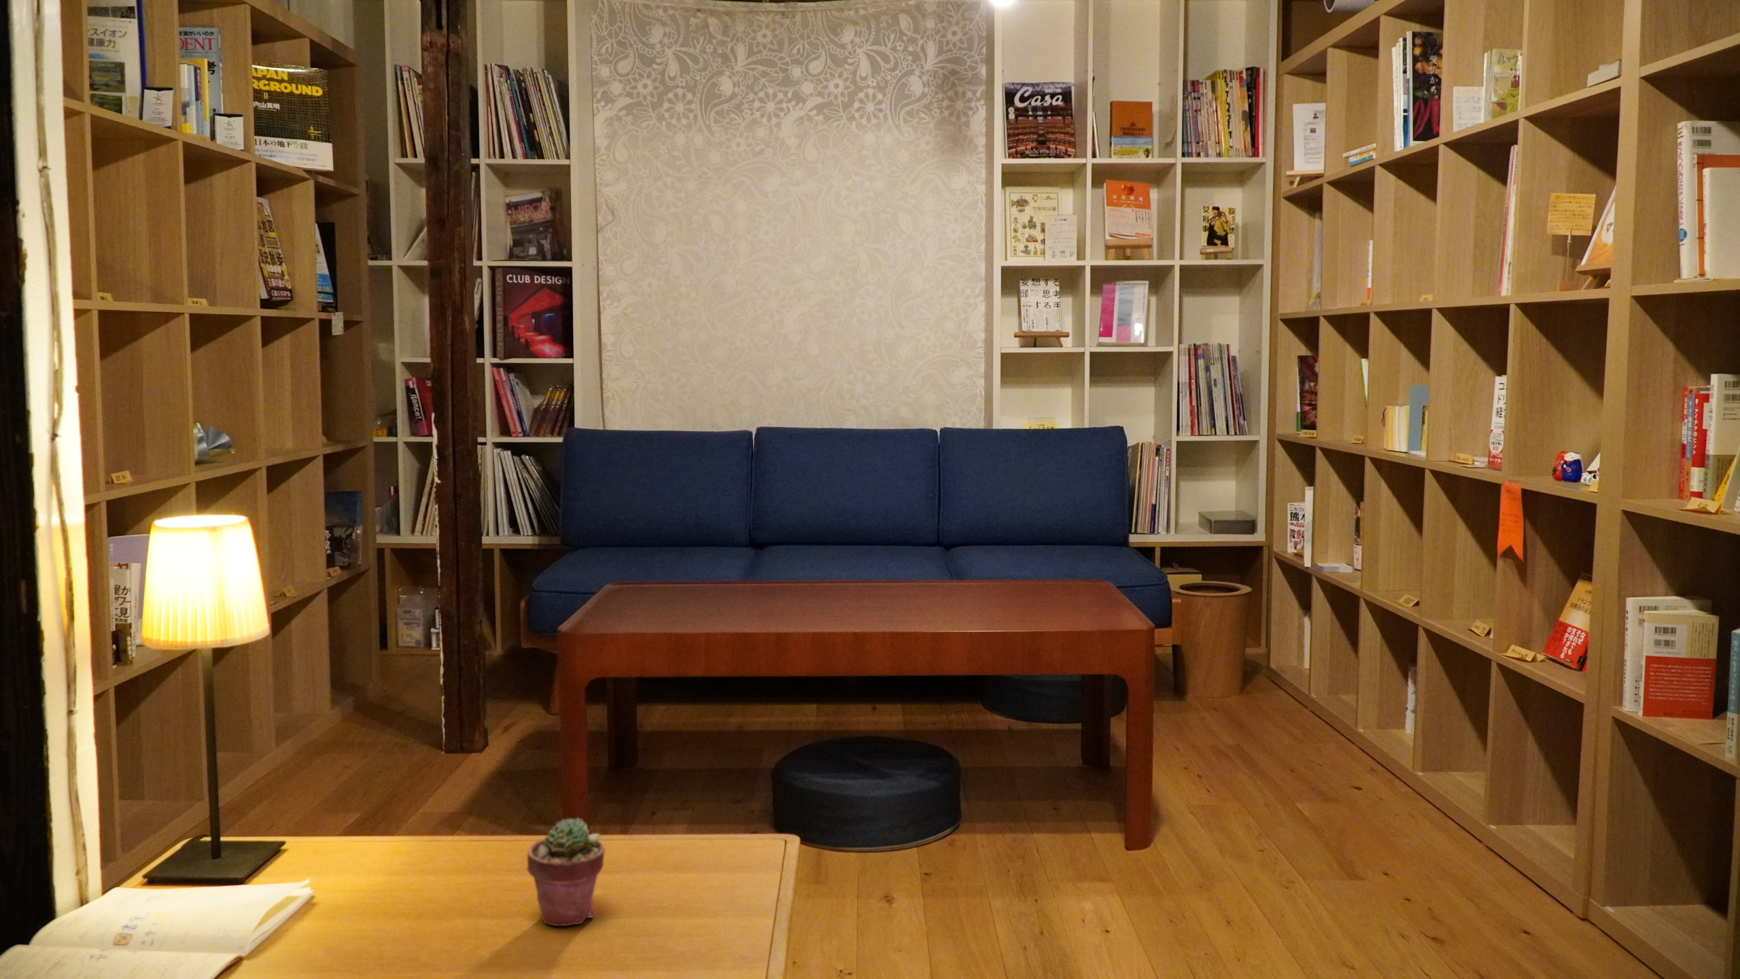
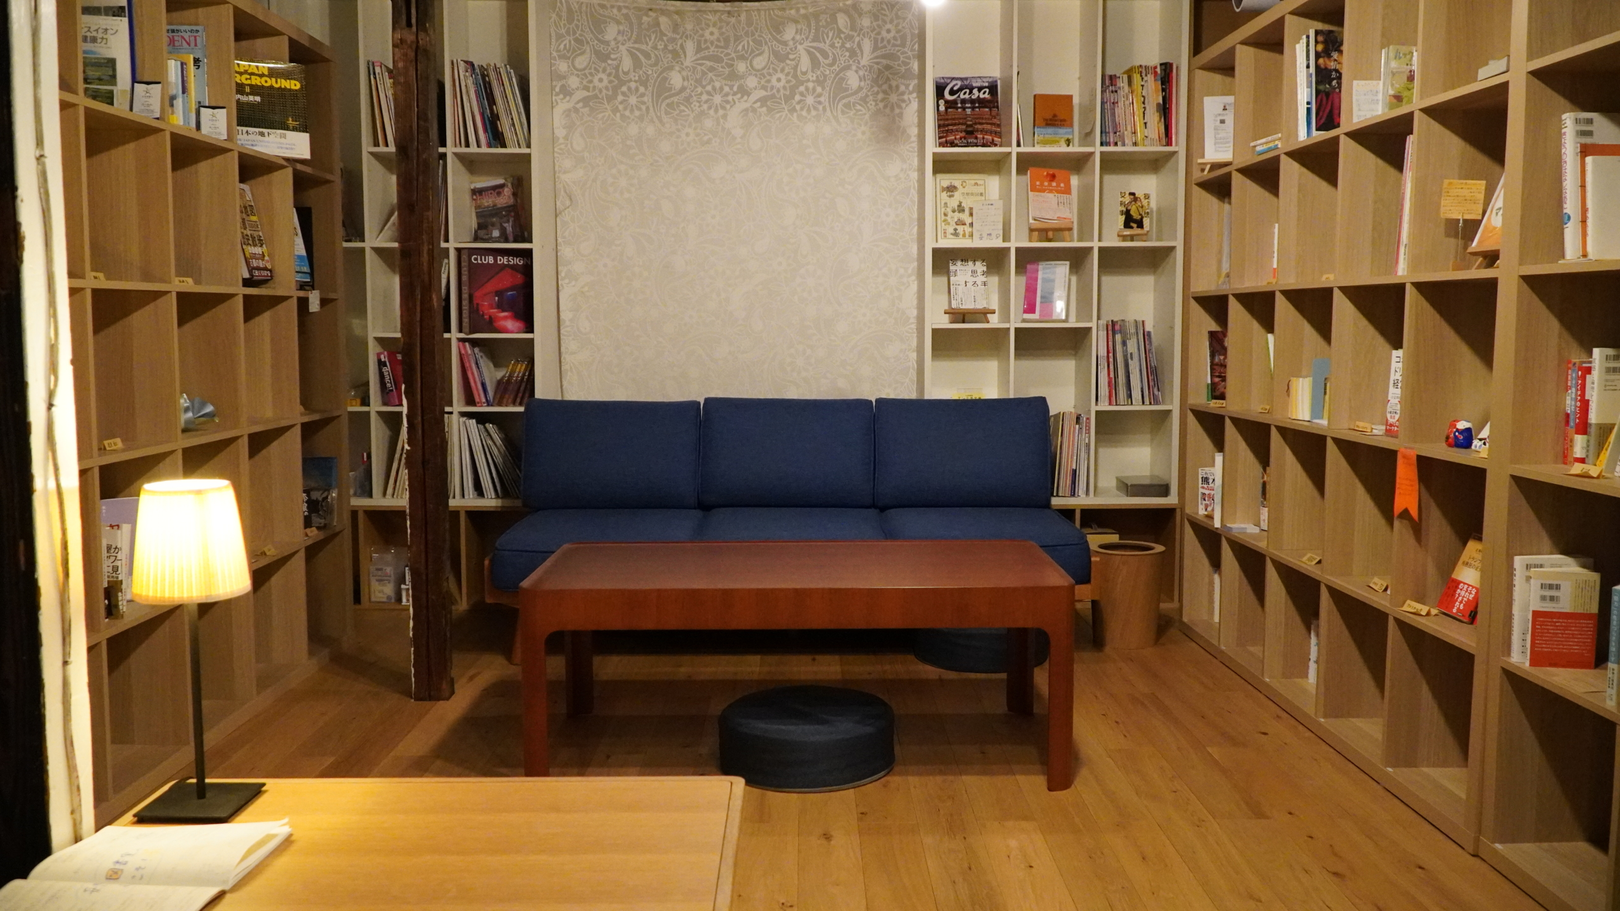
- potted succulent (566, 868)
